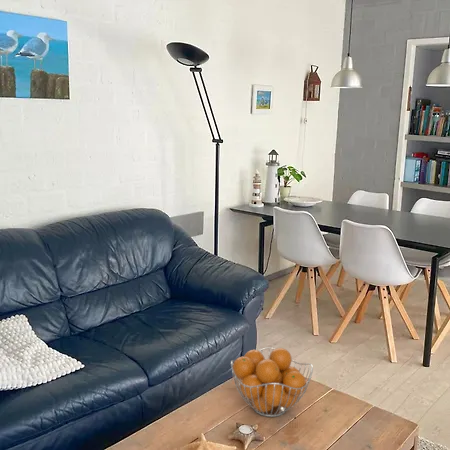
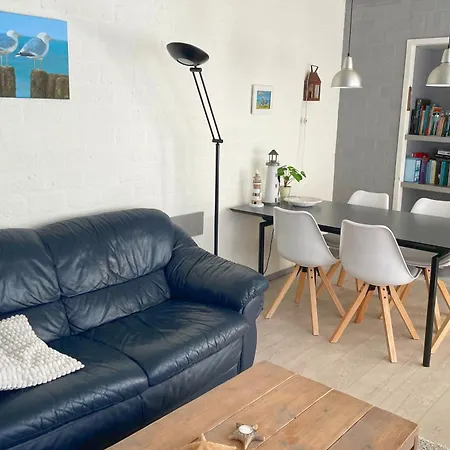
- fruit basket (270, 380)
